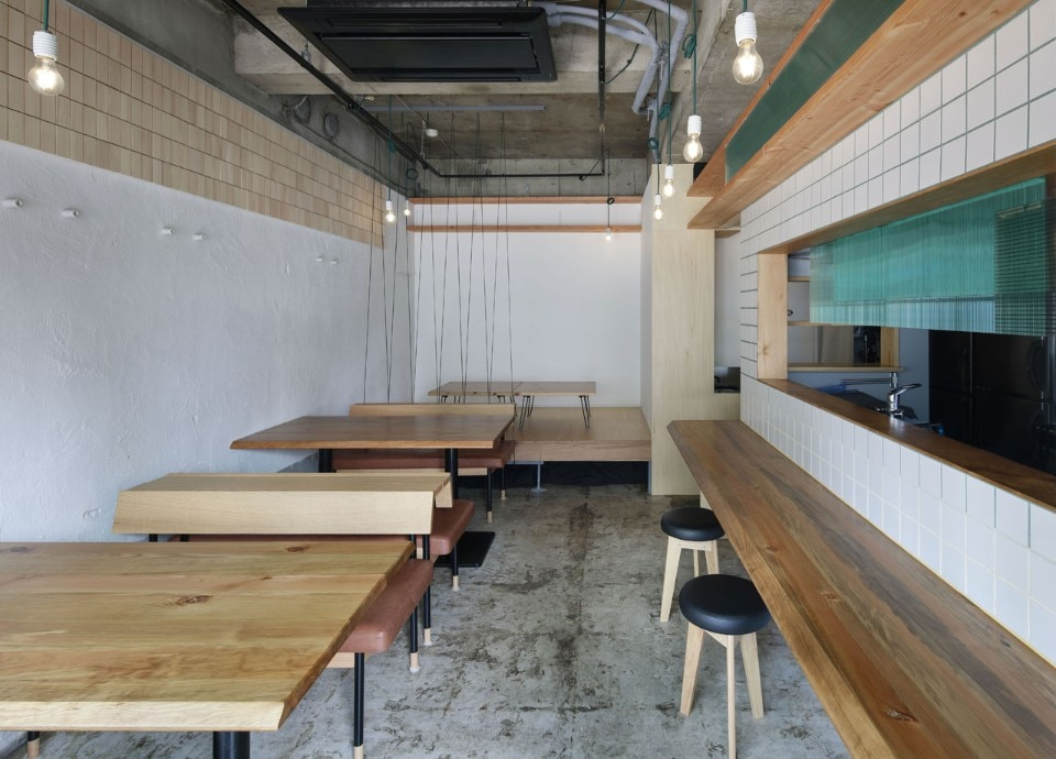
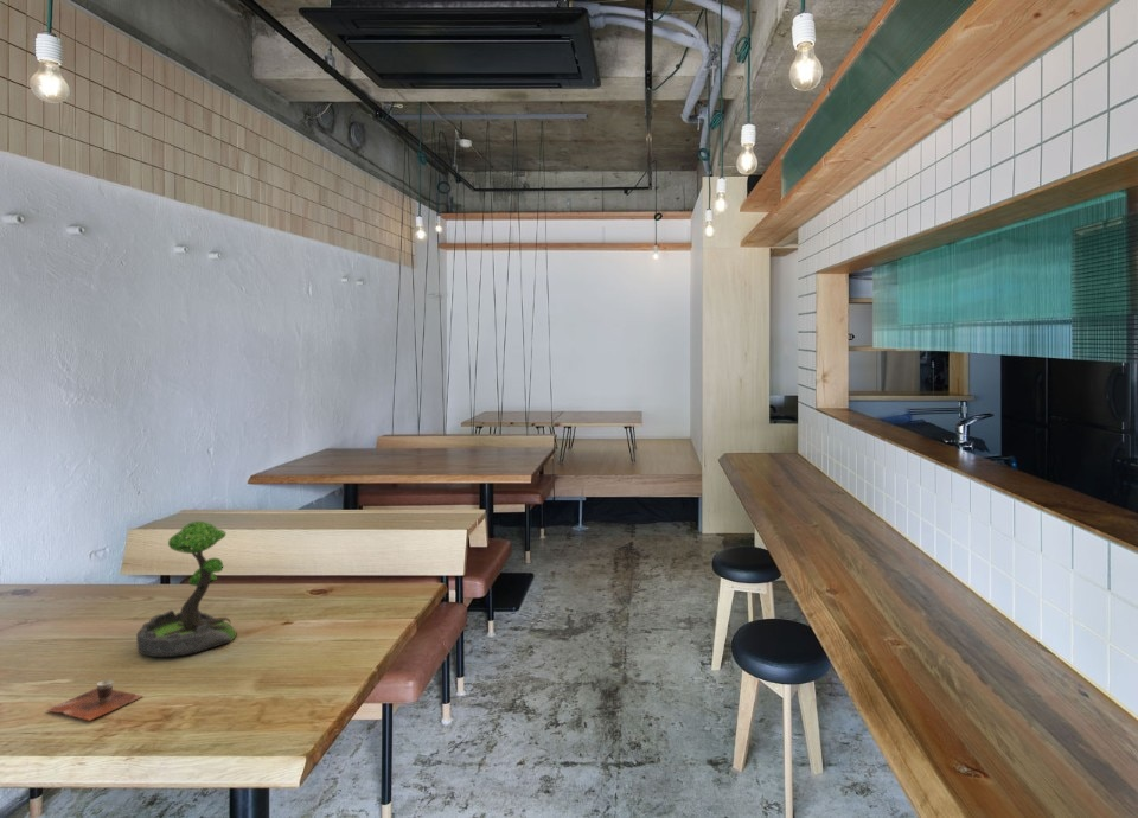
+ plant (188, 581)
+ cup (95, 694)
